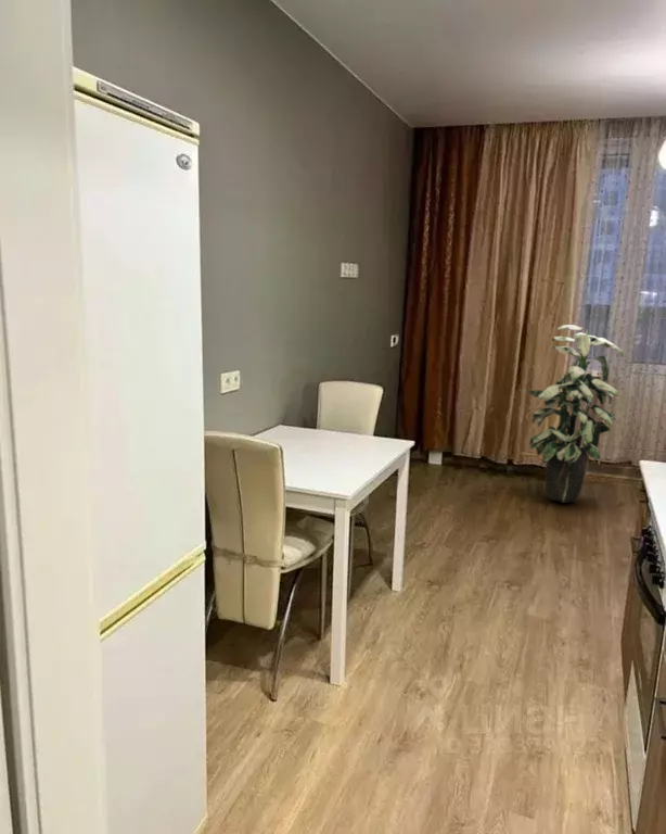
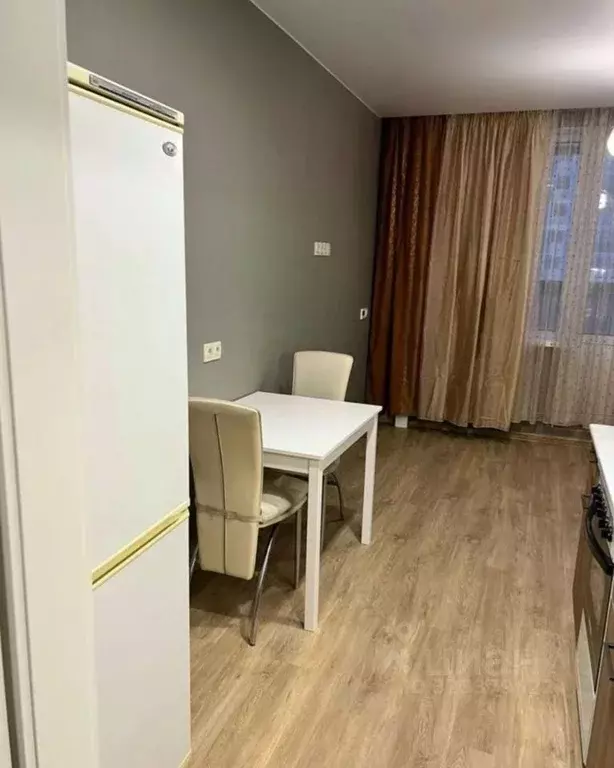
- indoor plant (568, 414)
